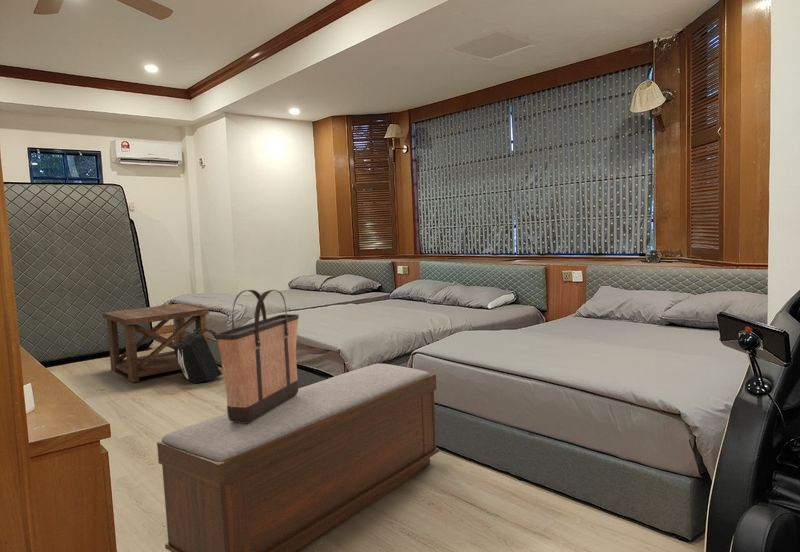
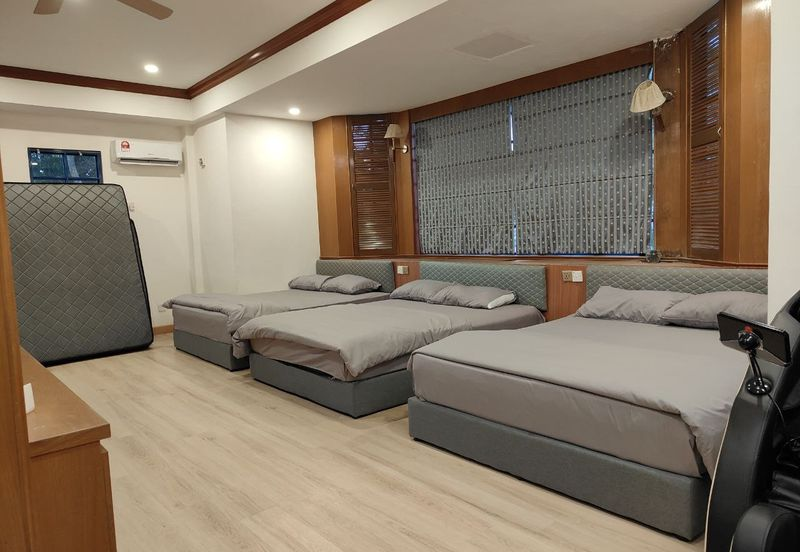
- backpack (203, 352)
- shopping bag (262, 349)
- bench (320, 449)
- side table (157, 340)
